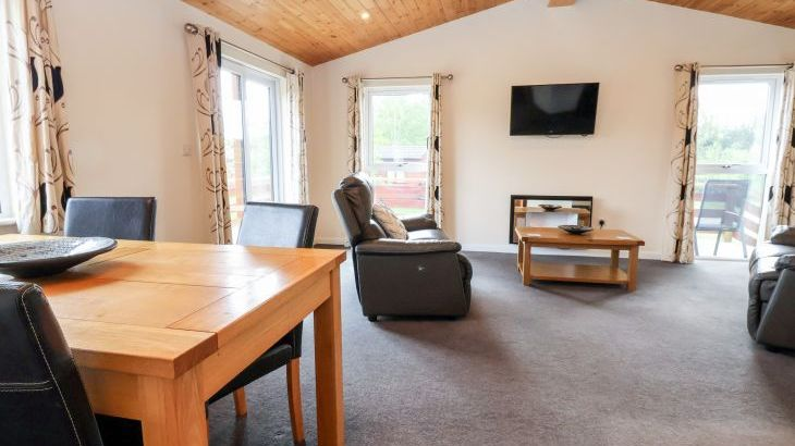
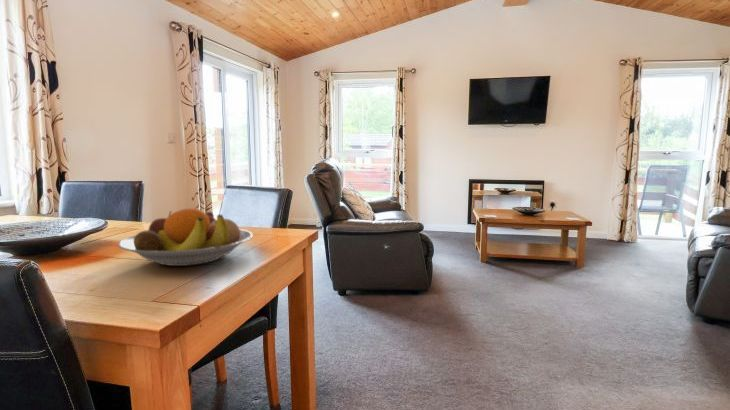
+ fruit bowl (189, 232)
